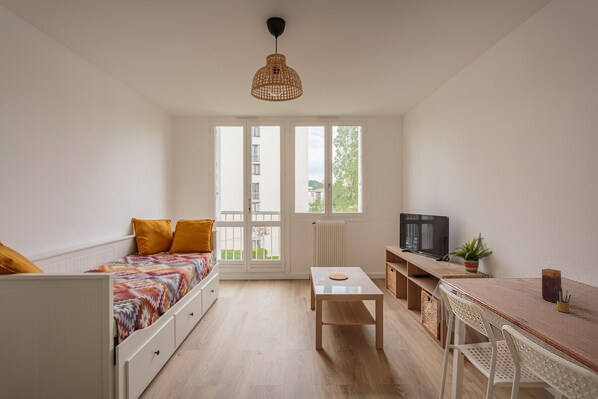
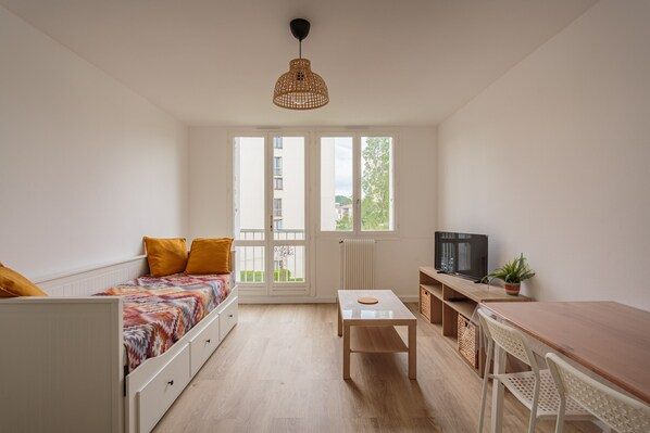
- candle (551, 285)
- pencil box (562, 299)
